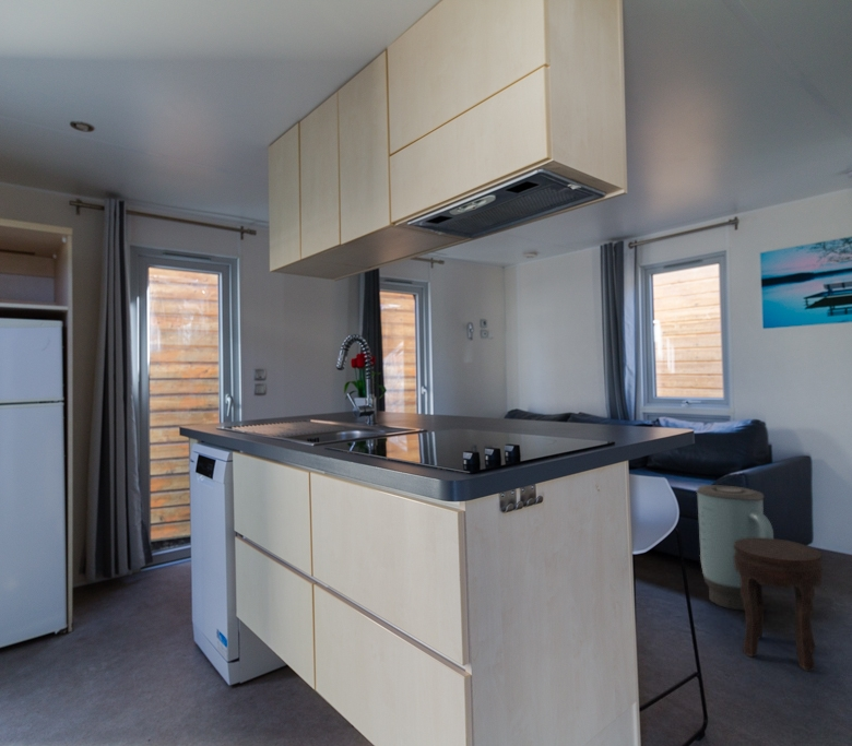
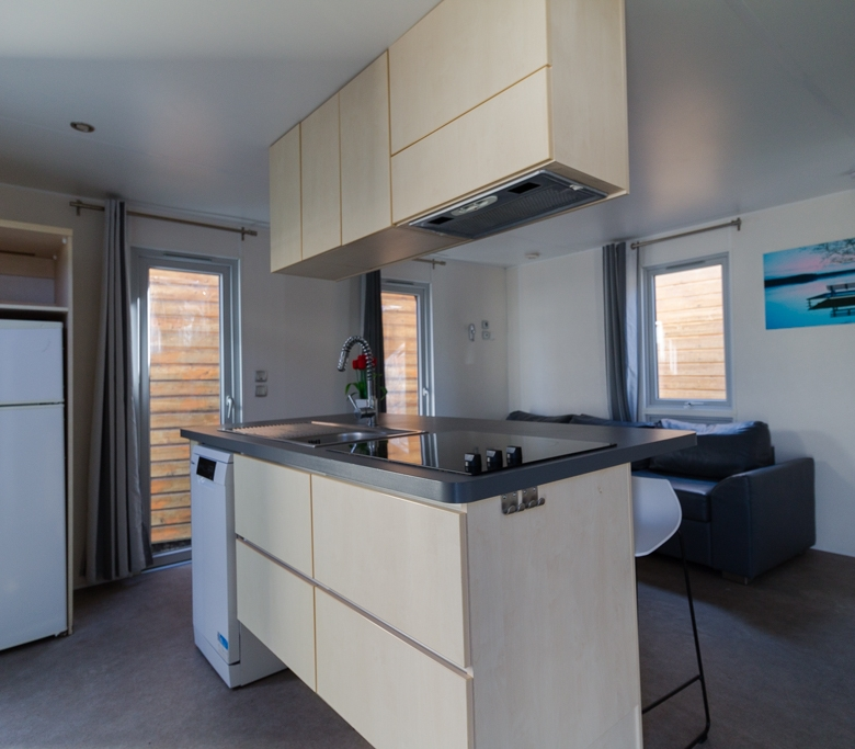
- trash can (733, 546)
- side table (777, 587)
